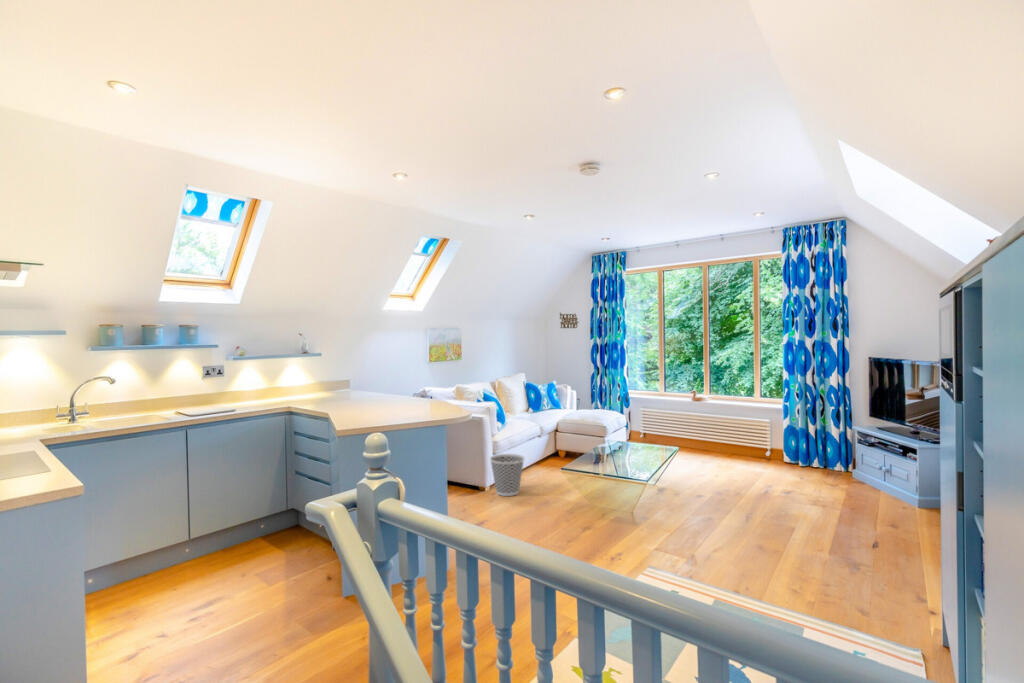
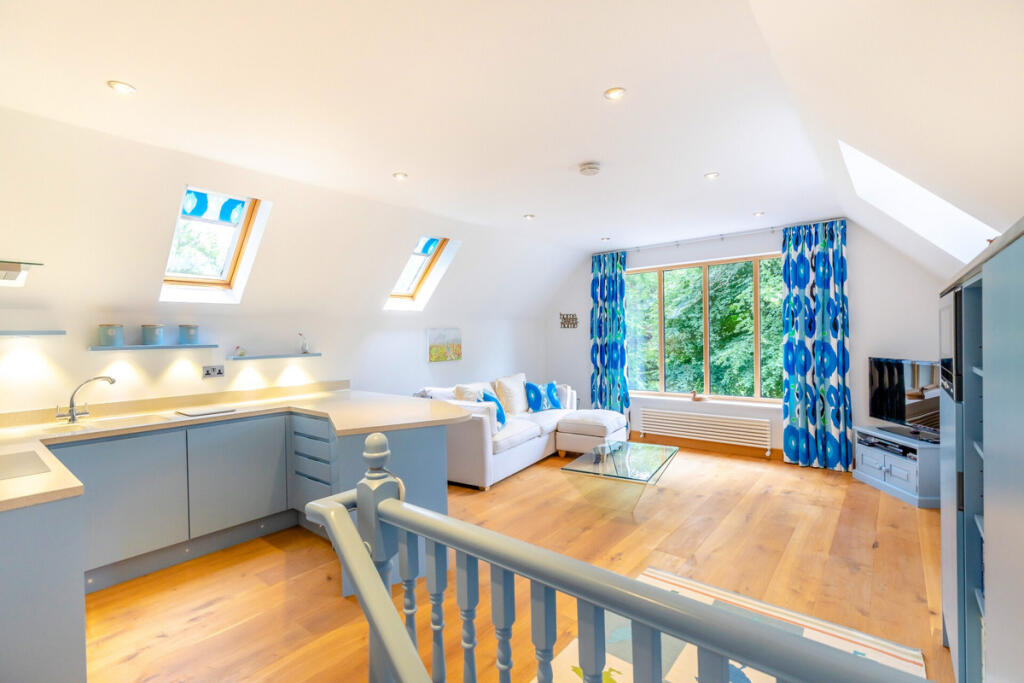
- wastebasket (507, 475)
